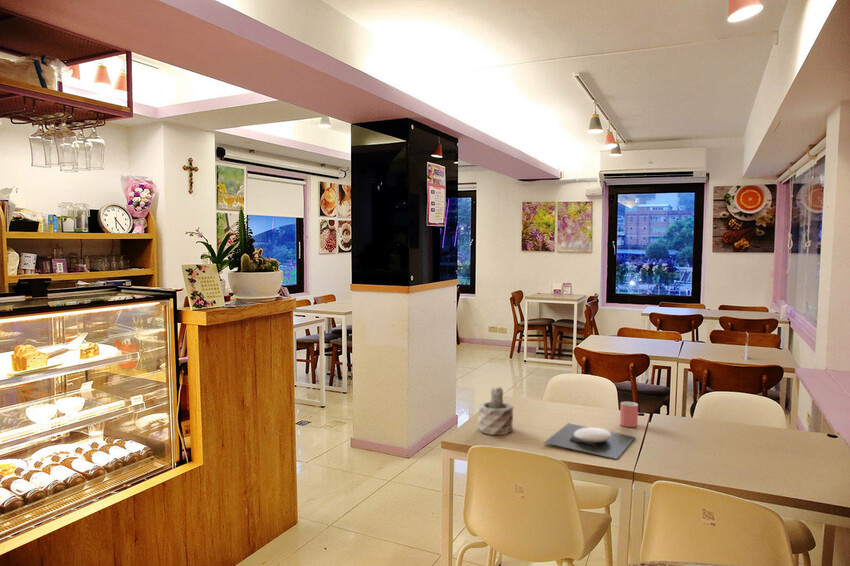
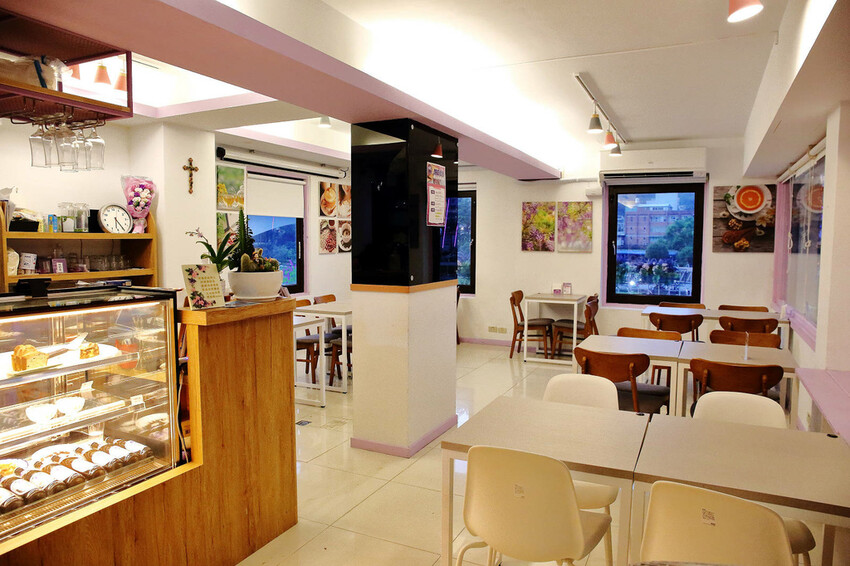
- cup (629, 413)
- plate (590, 435)
- succulent plant (495, 408)
